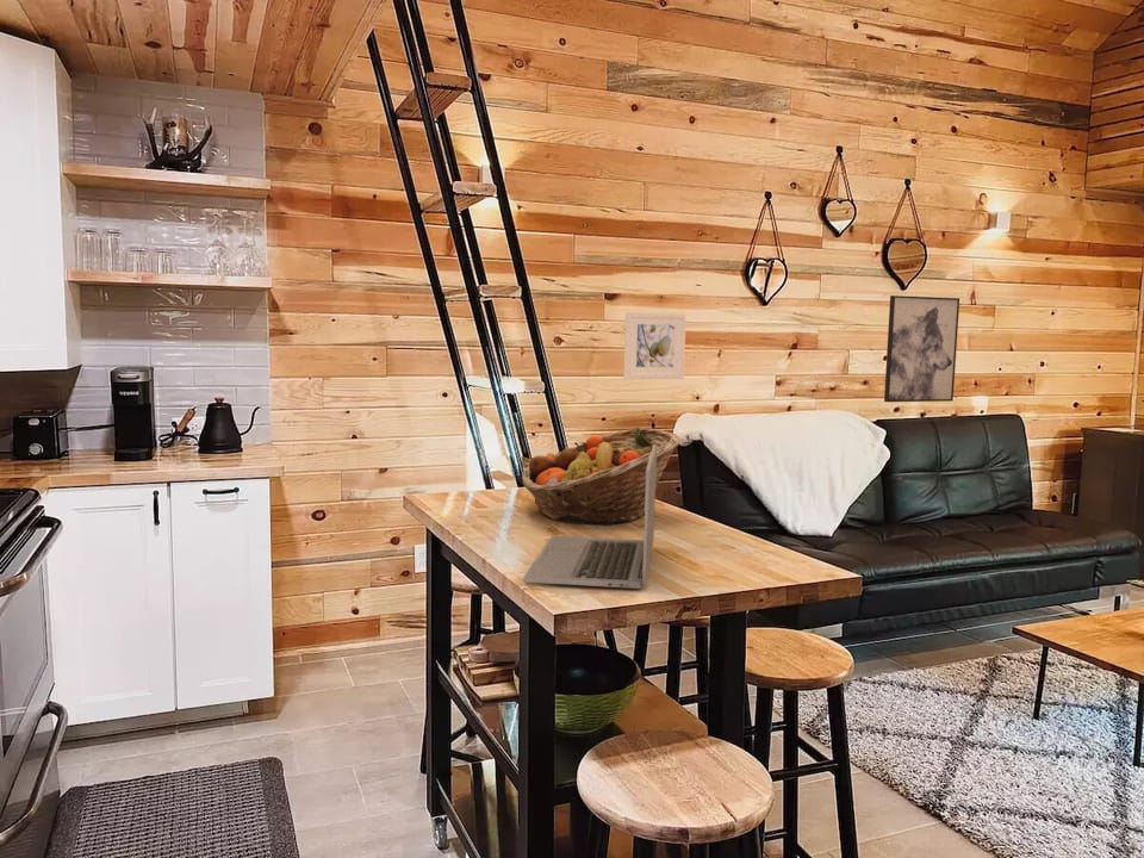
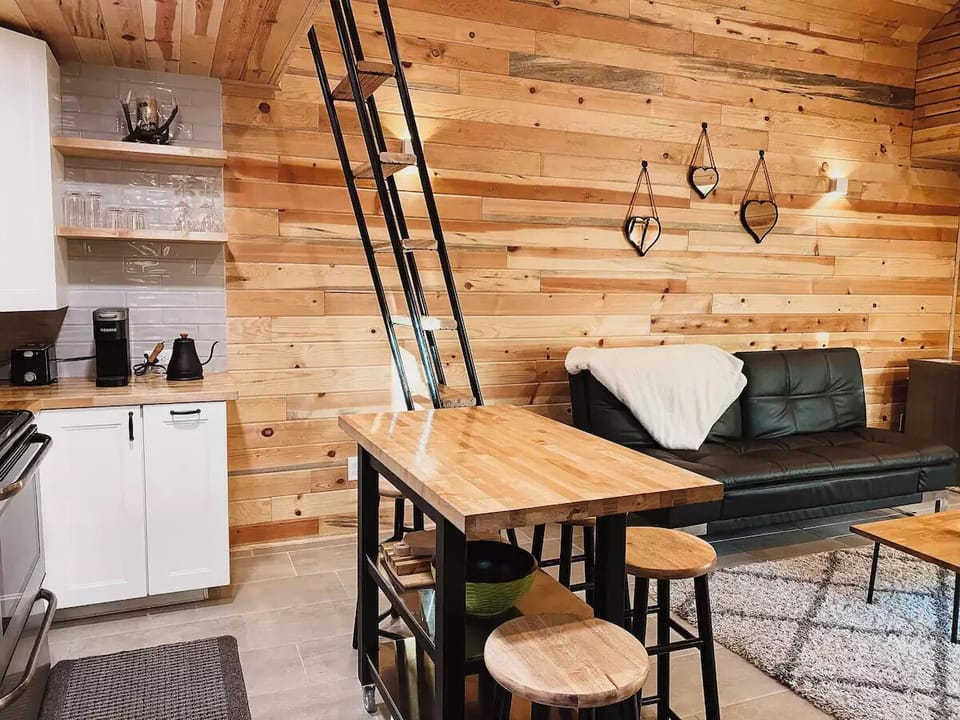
- fruit basket (599, 472)
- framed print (654, 346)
- wall art (921, 349)
- laptop (595, 537)
